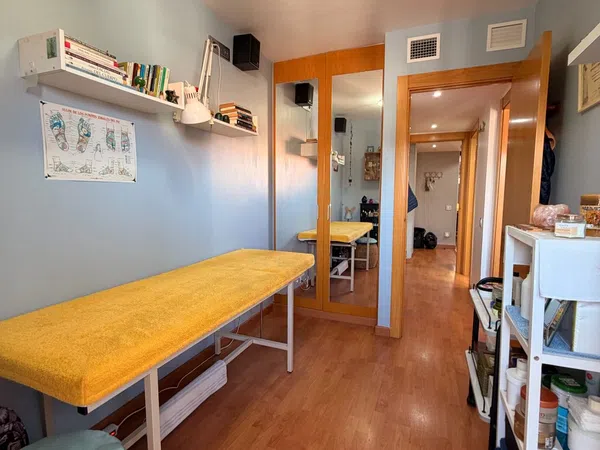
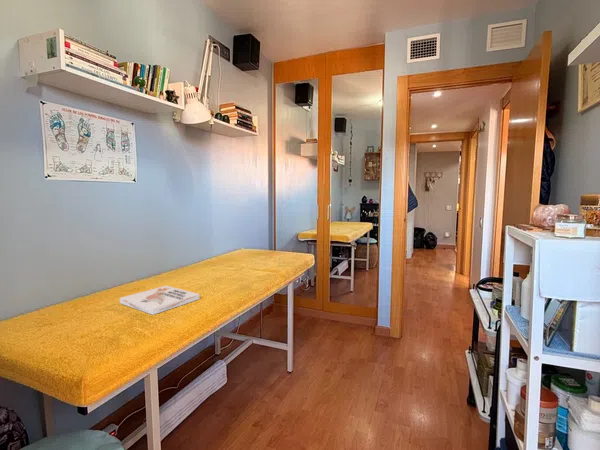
+ book (160, 298)
